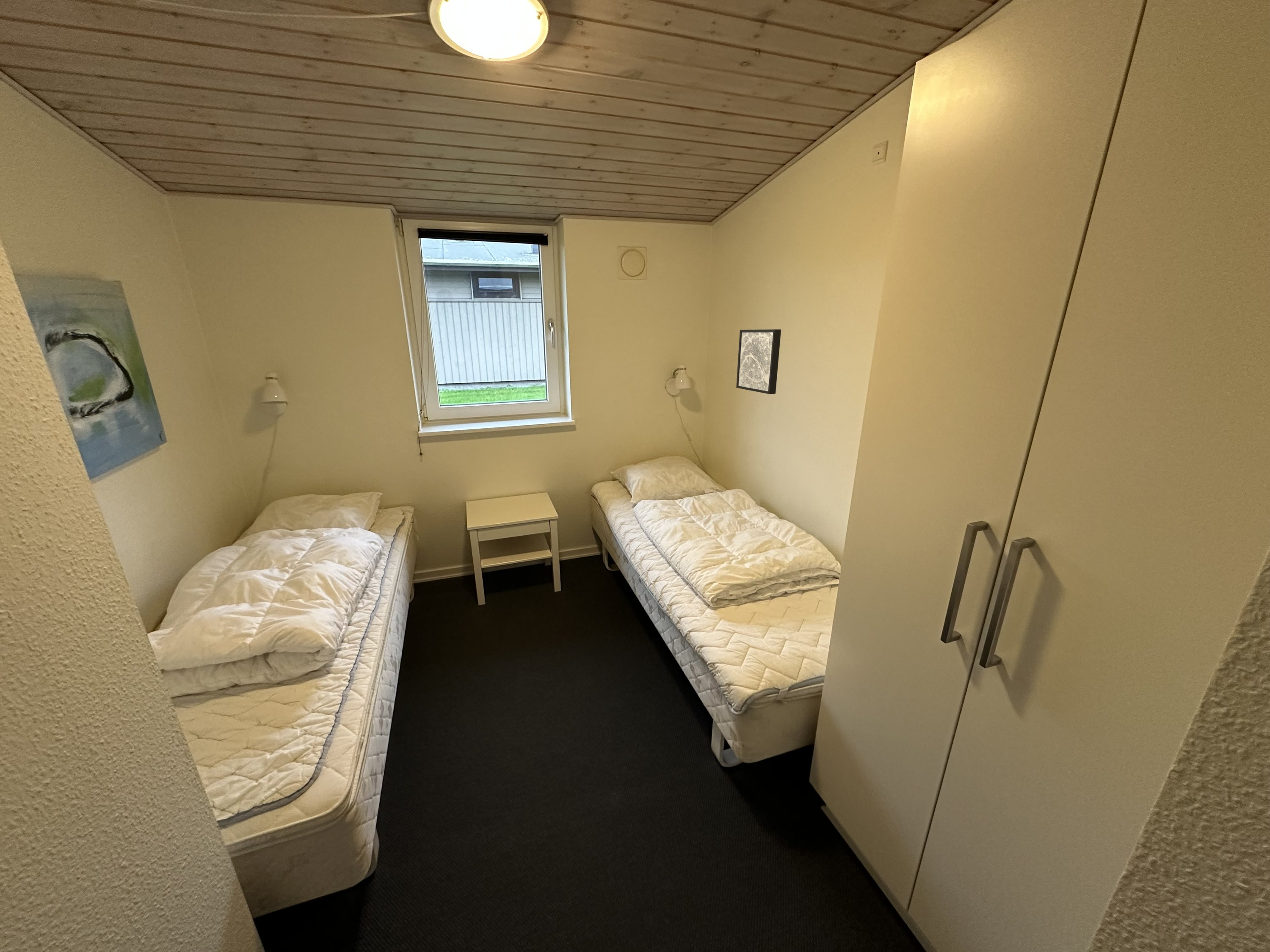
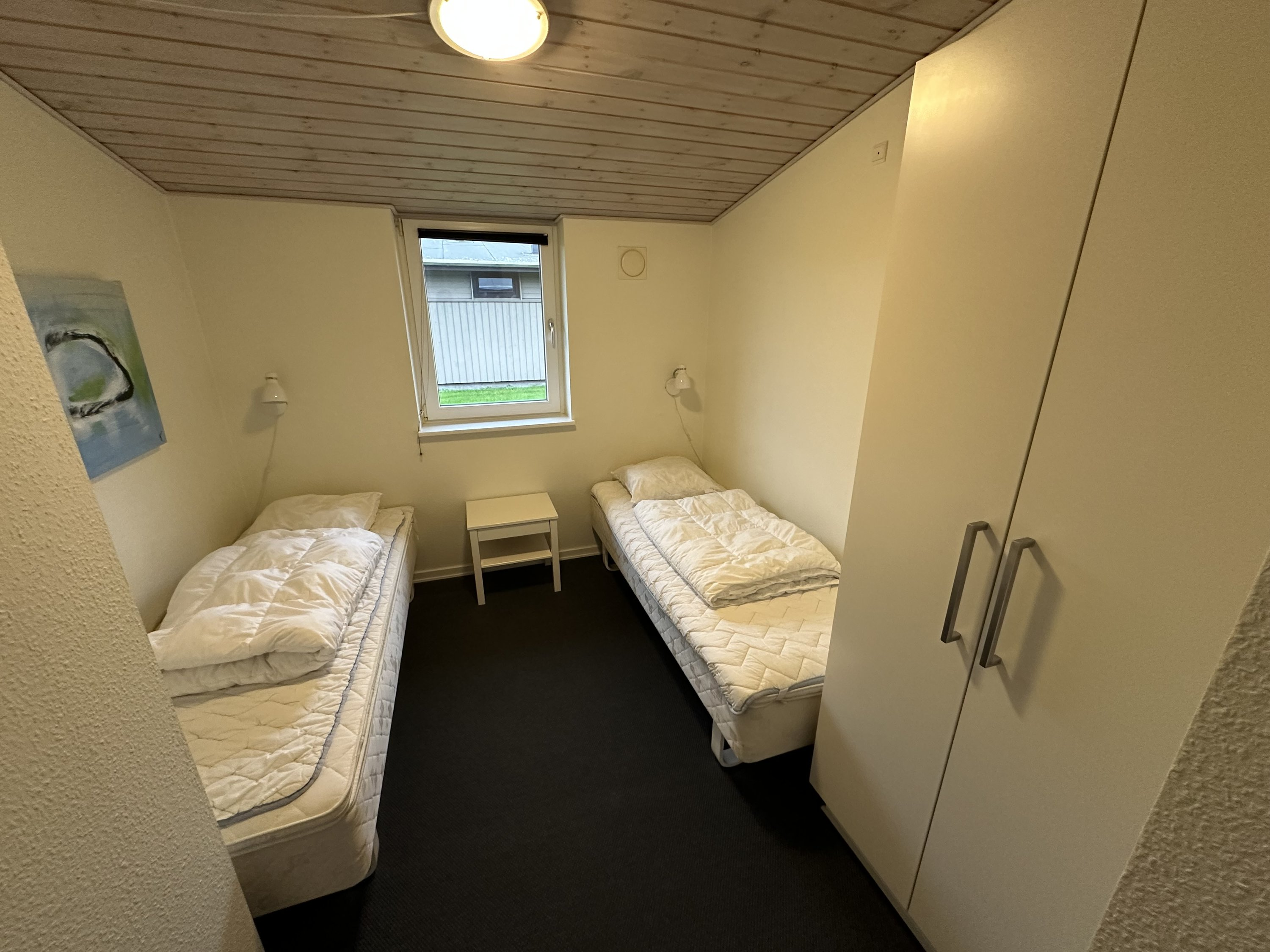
- wall art (757, 360)
